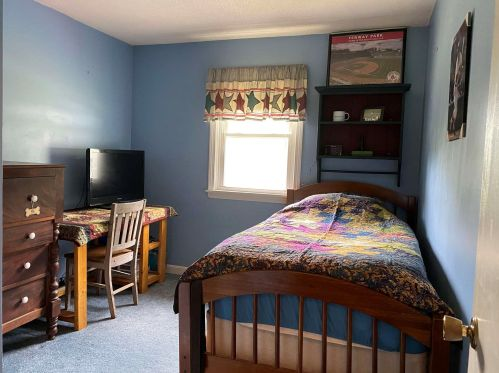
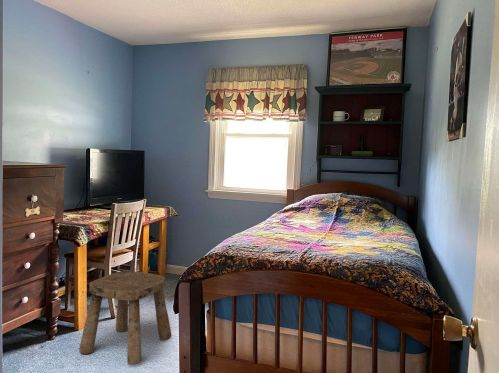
+ stool (127, 312)
